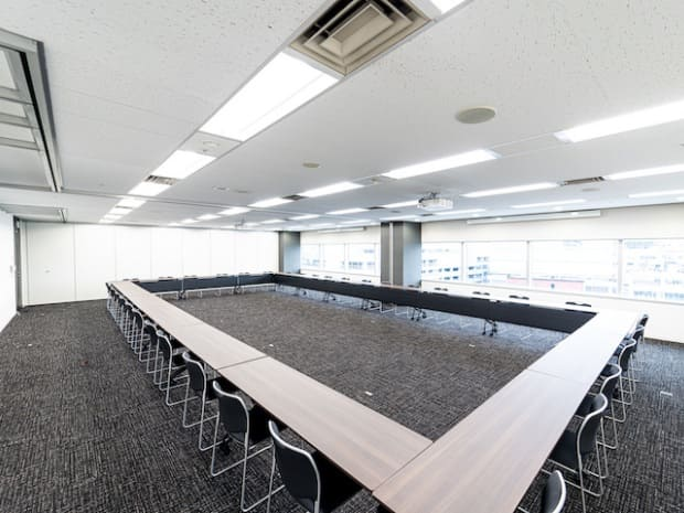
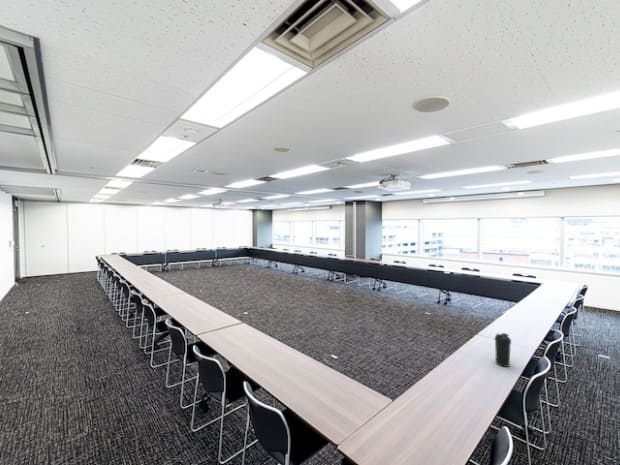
+ water bottle (502, 349)
